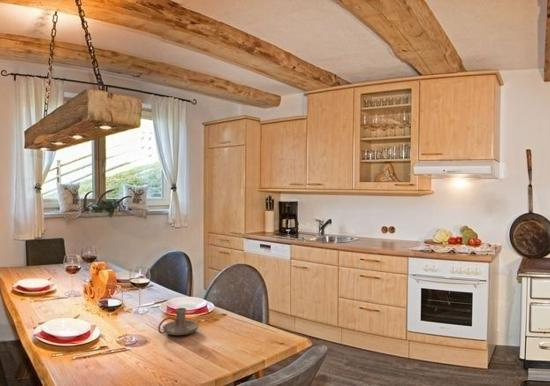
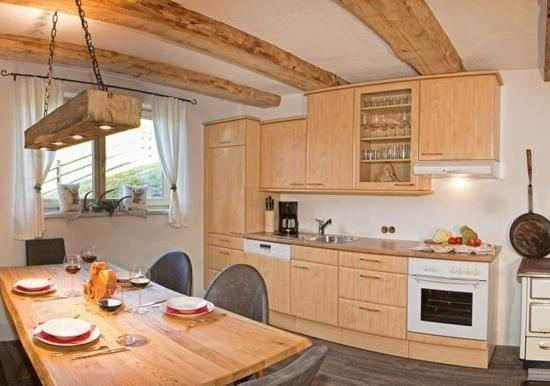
- candle holder (177, 321)
